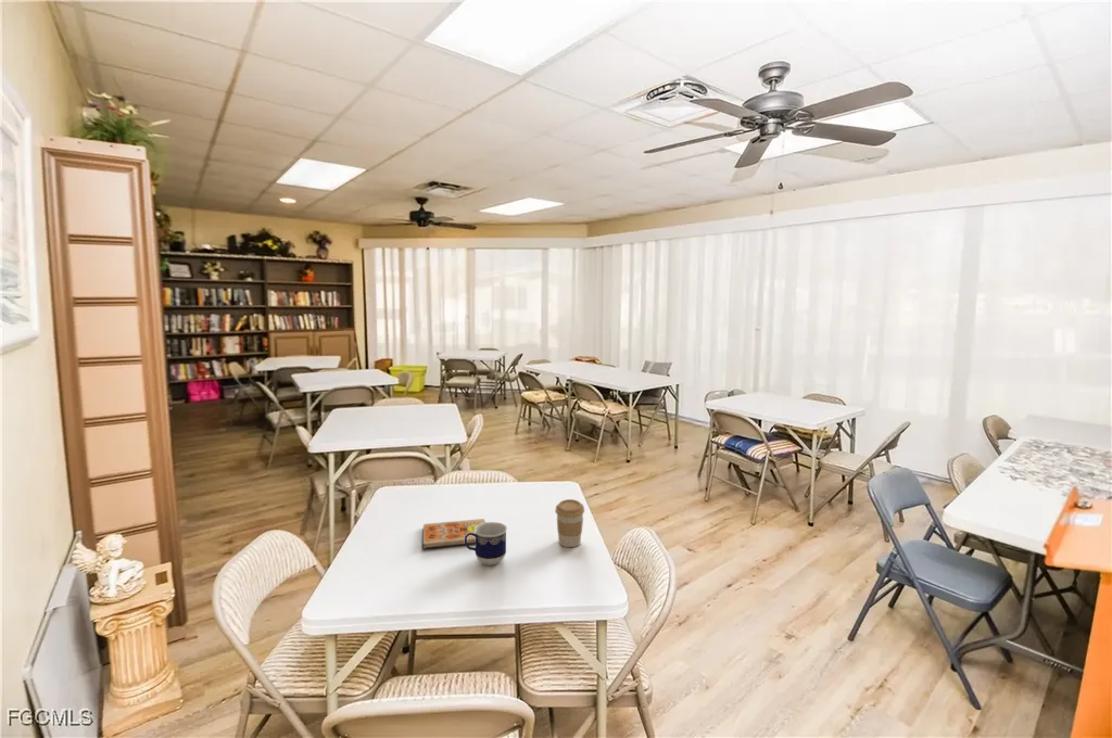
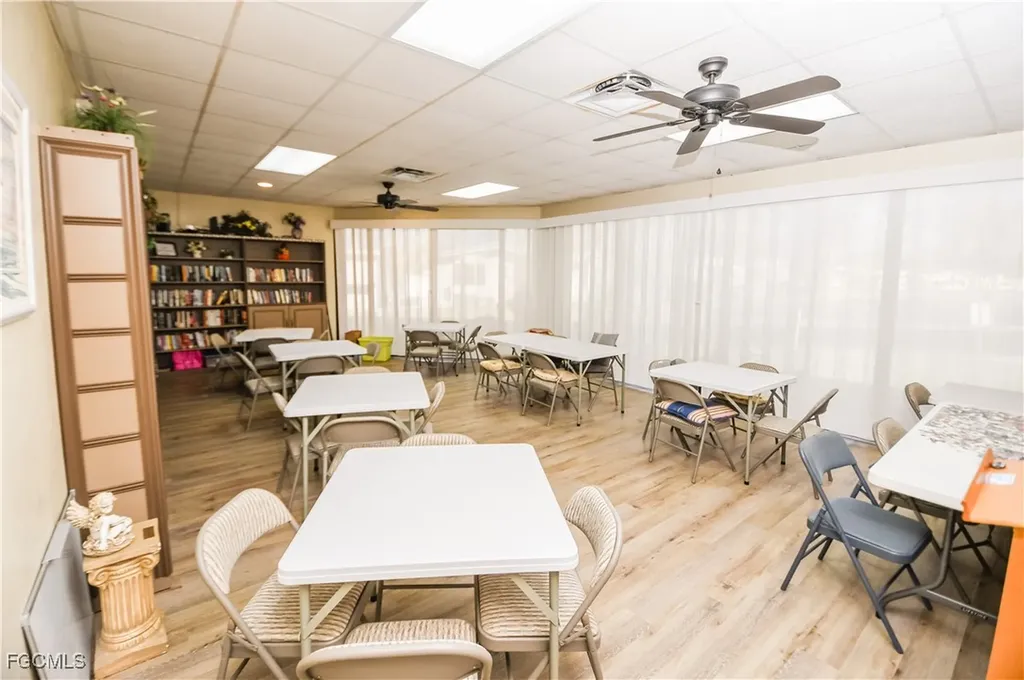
- coffee cup (569, 522)
- notebook (455, 532)
- cup (485, 545)
